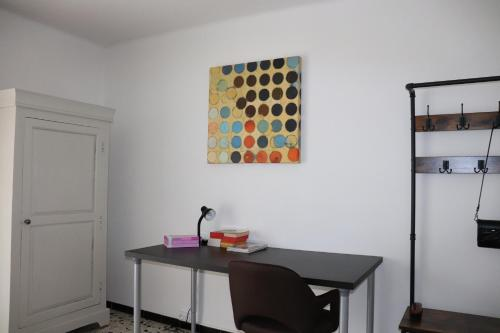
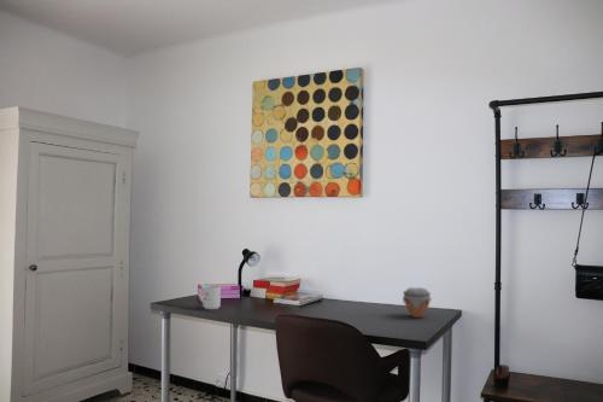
+ mug (209, 297)
+ jar (416, 302)
